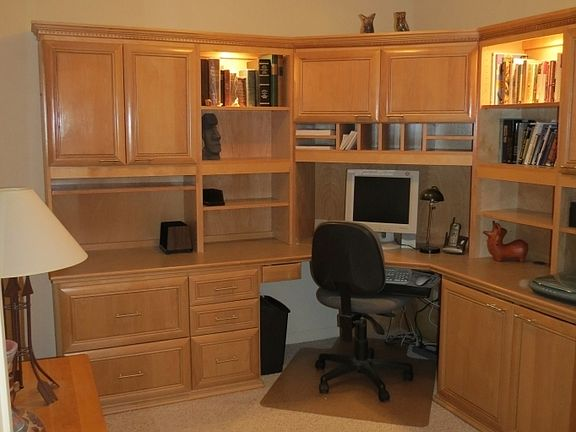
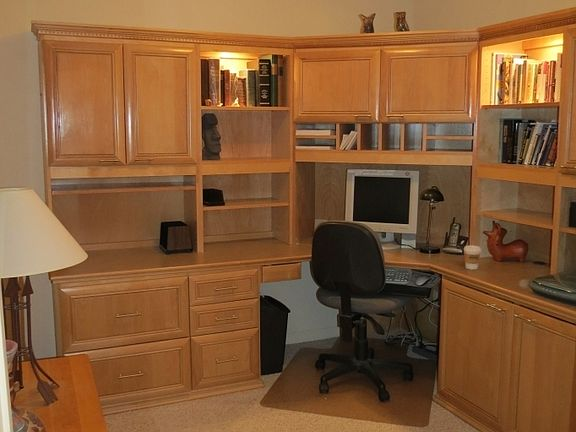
+ coffee cup (471, 257)
